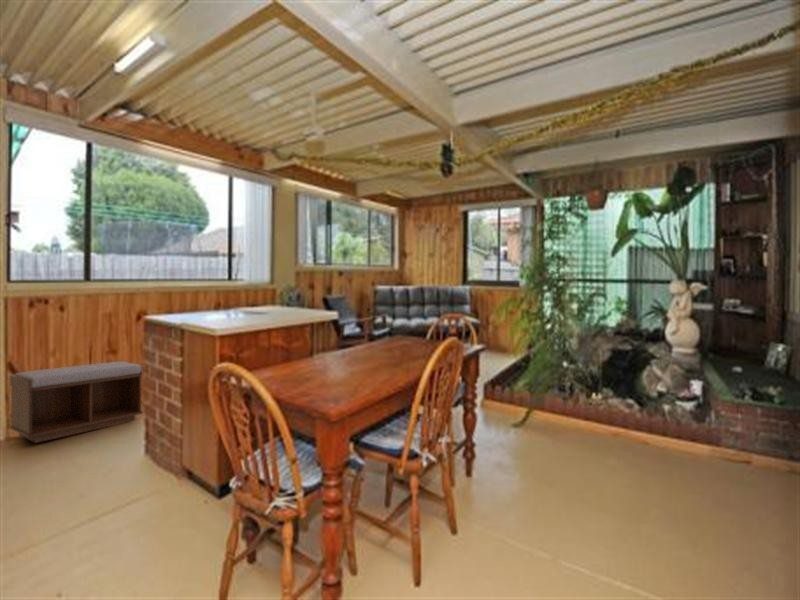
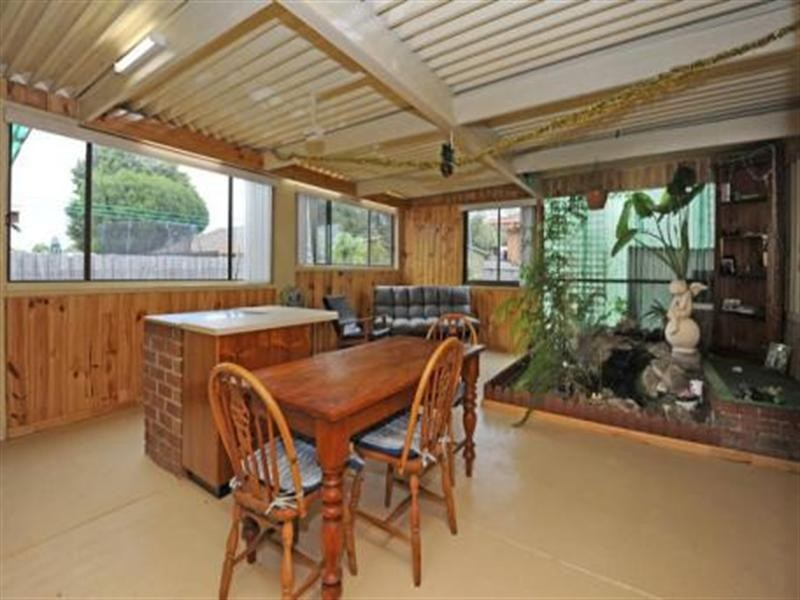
- bench (81, 397)
